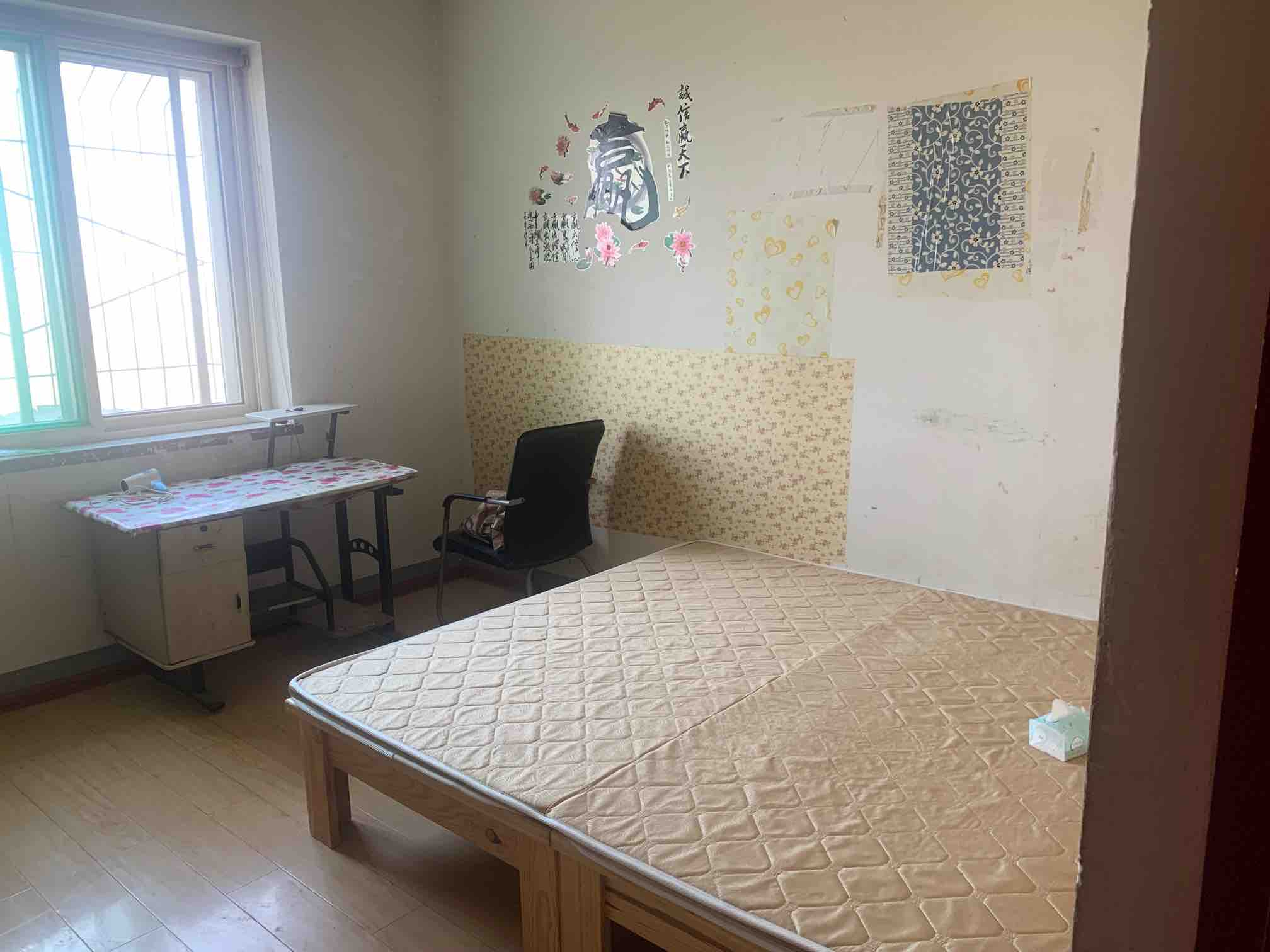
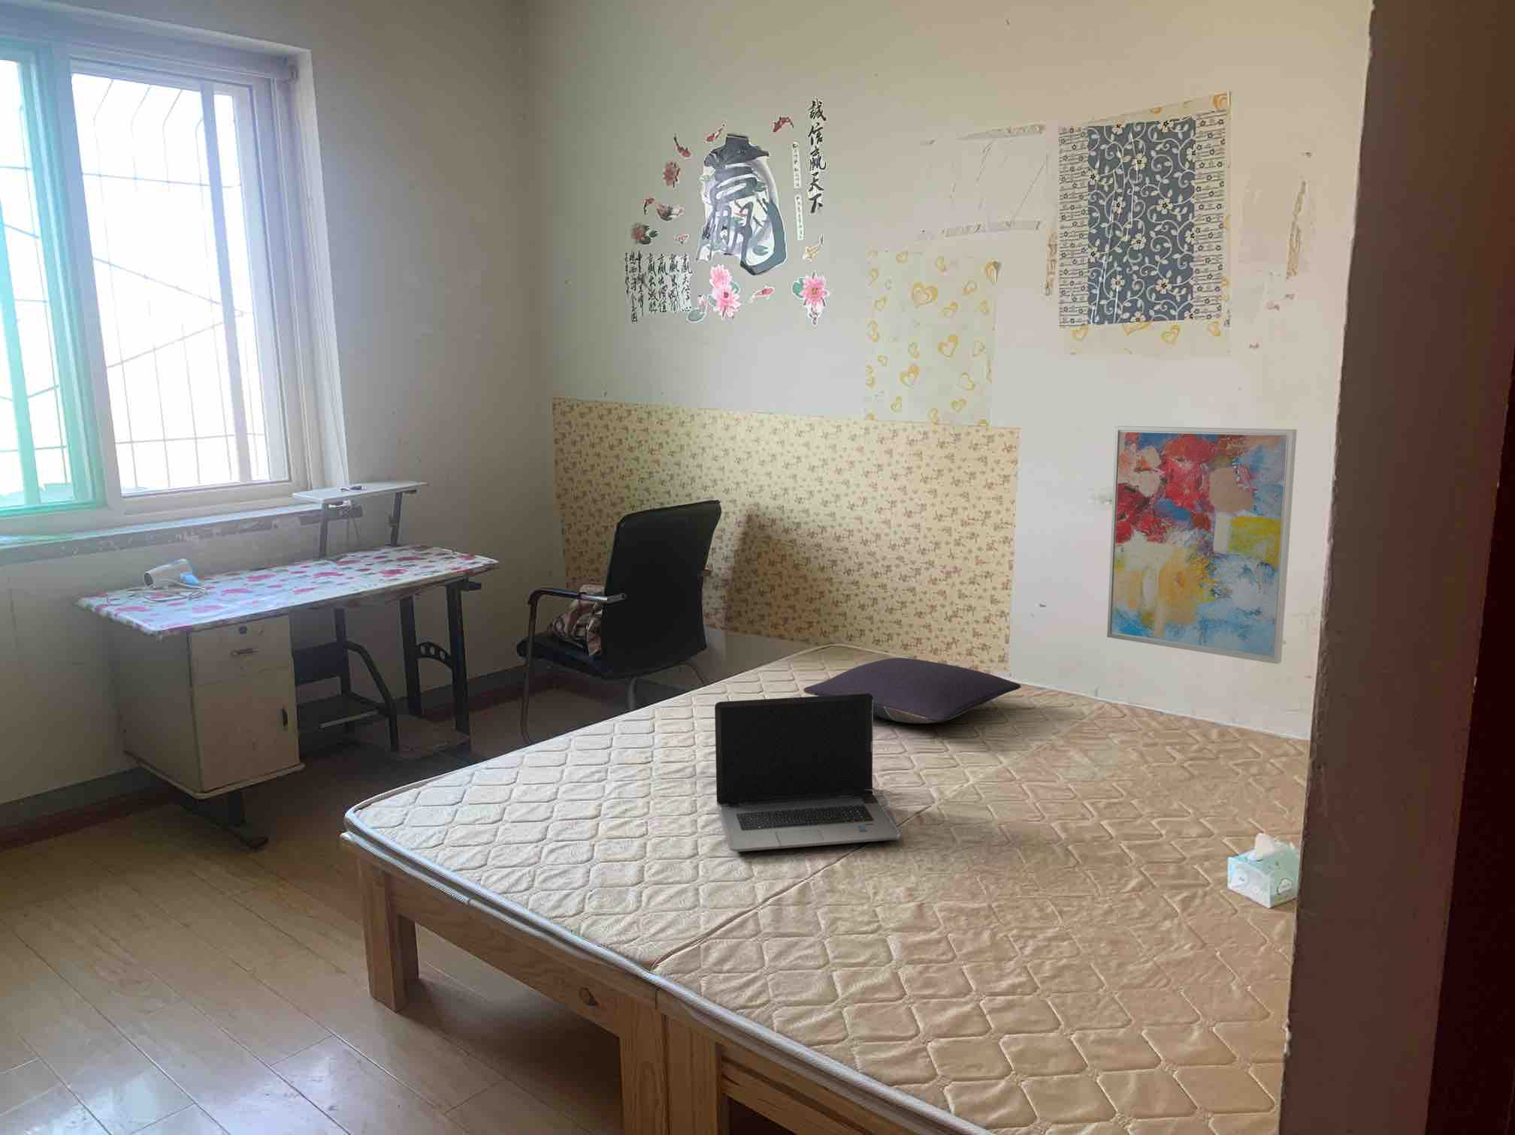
+ laptop computer (805, 771)
+ wall art (1195, 540)
+ pillow (913, 688)
